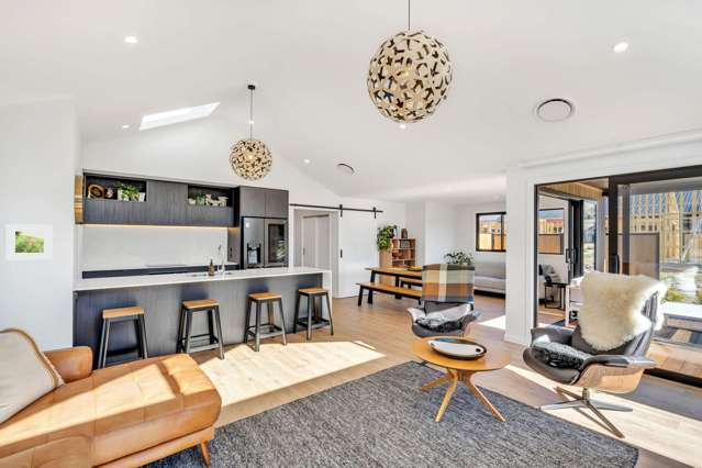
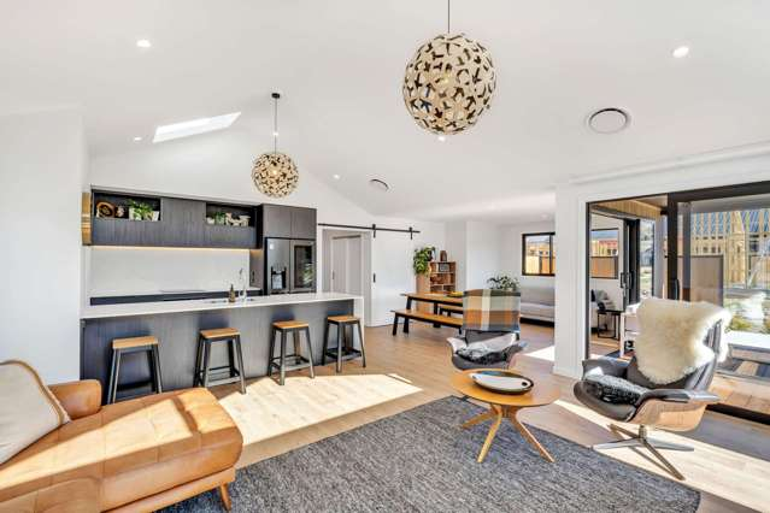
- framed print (30, 242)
